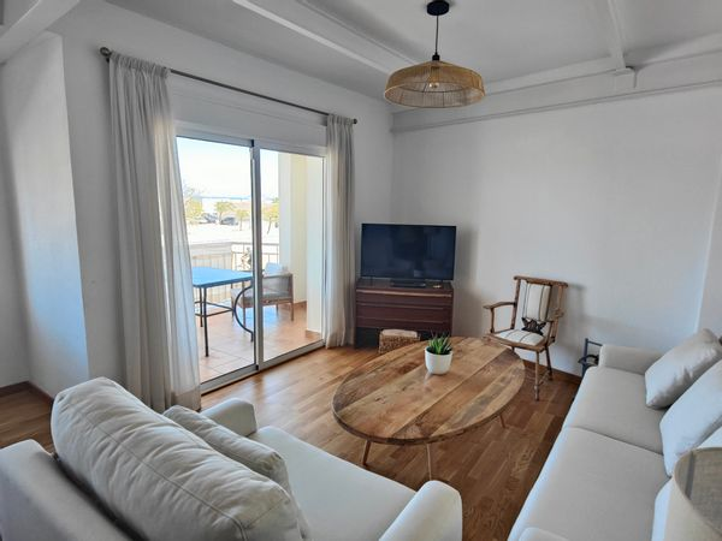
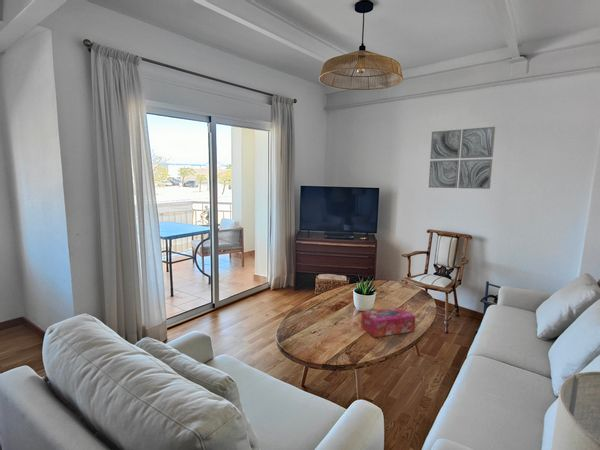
+ tissue box (387, 321)
+ wall art (460, 160)
